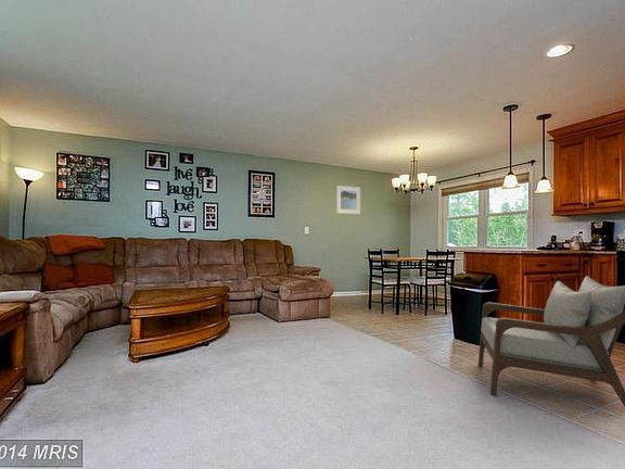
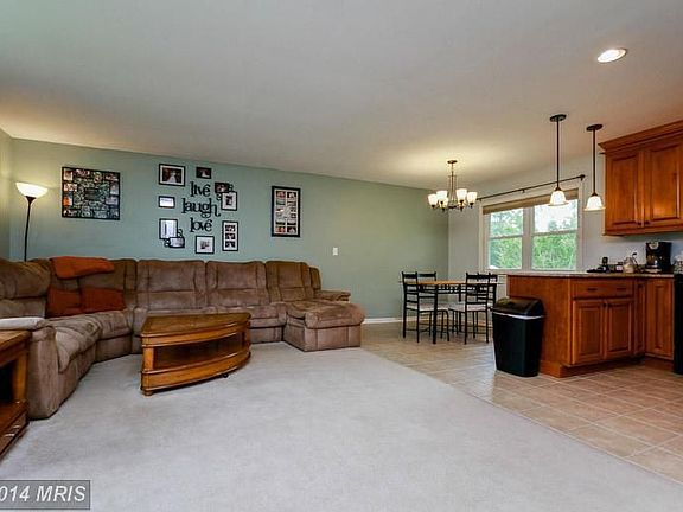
- armchair (552, 332)
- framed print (348, 200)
